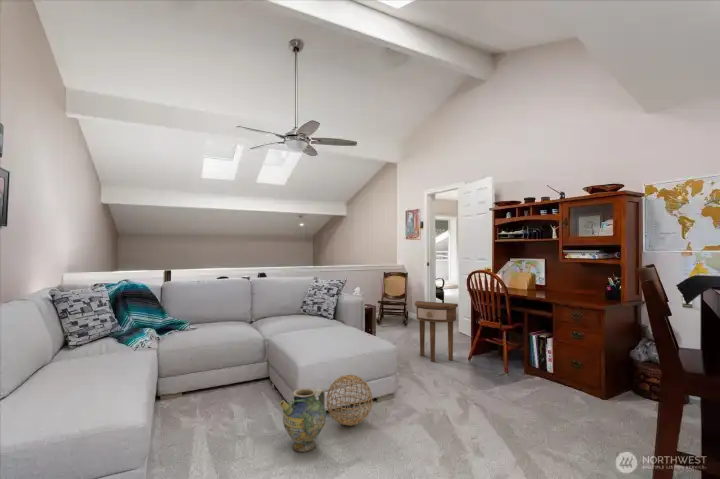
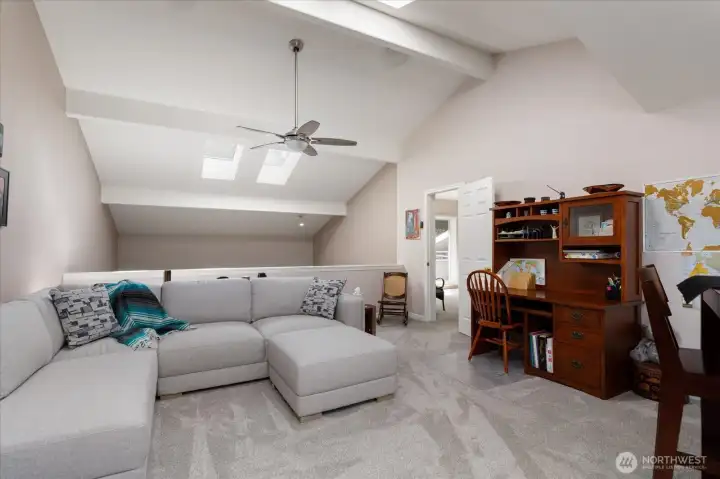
- side table (434, 330)
- lantern (348, 399)
- ceramic jug (302, 419)
